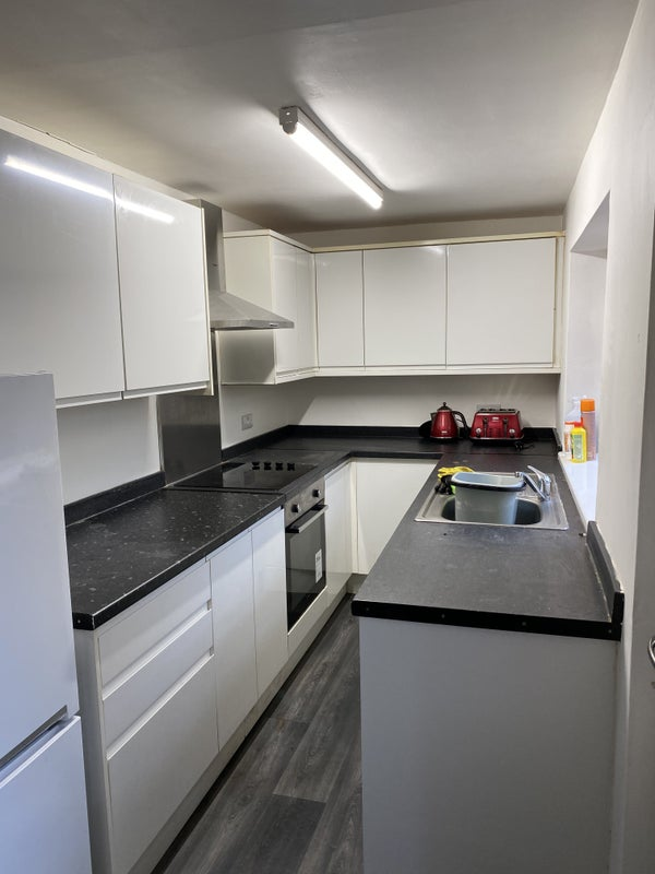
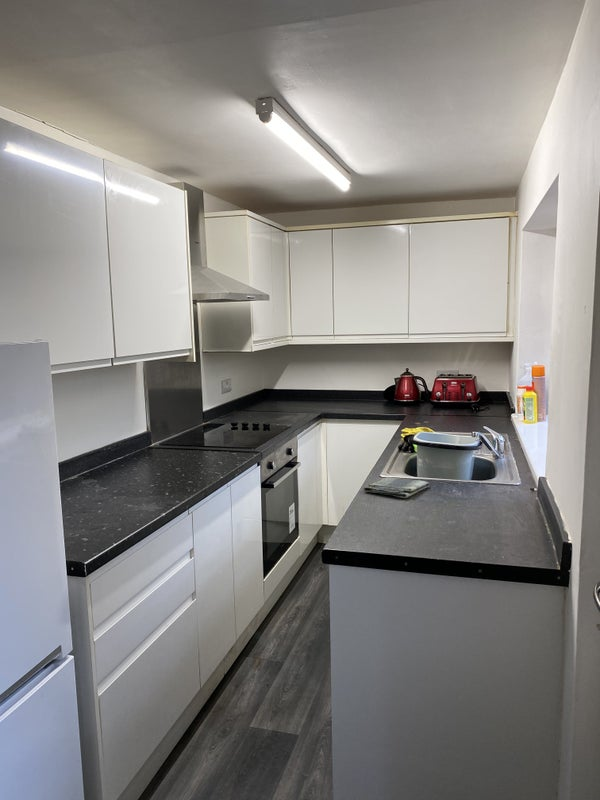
+ dish towel (396, 485)
